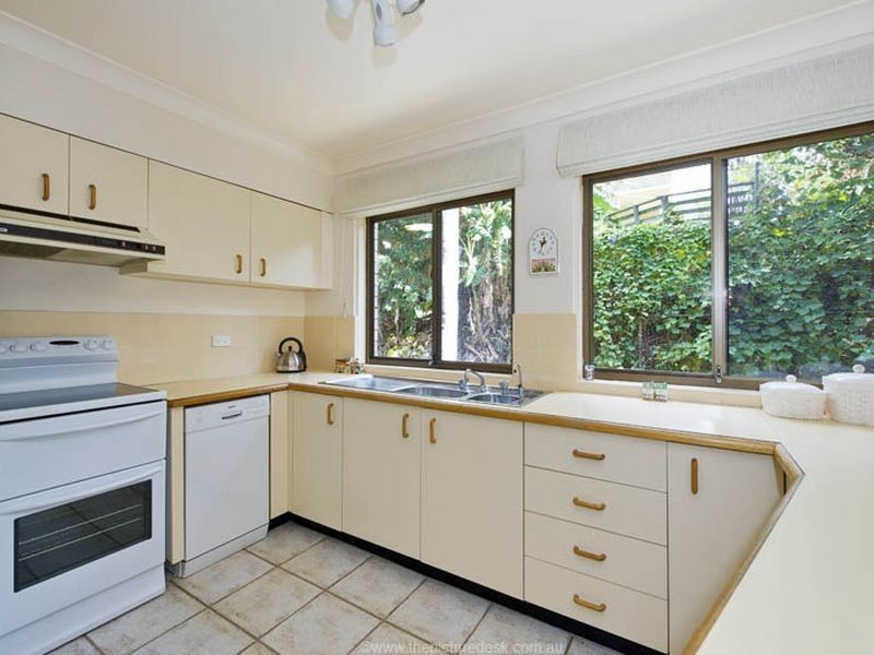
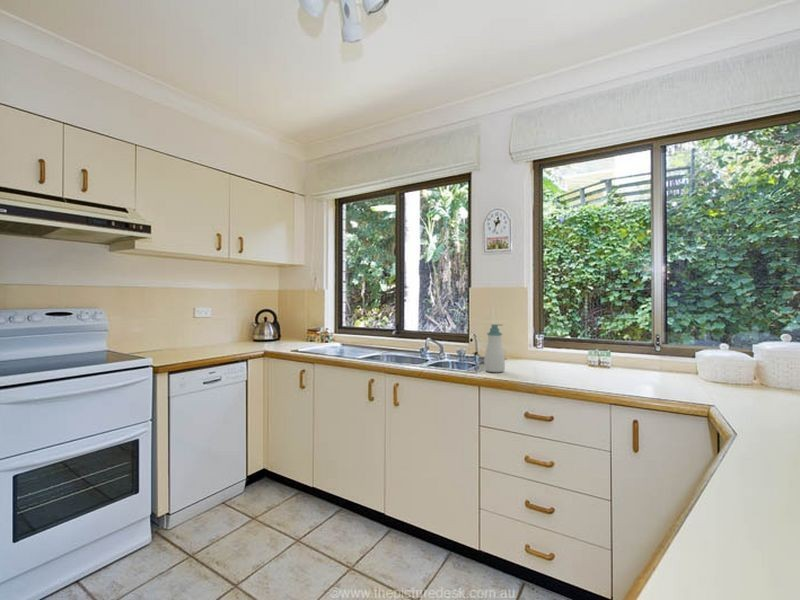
+ soap bottle (494, 347)
